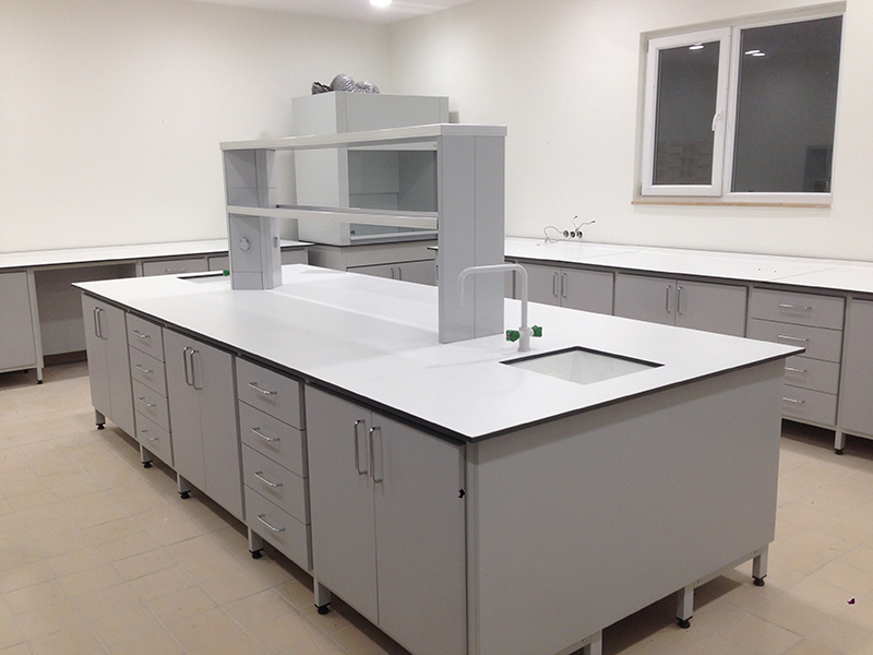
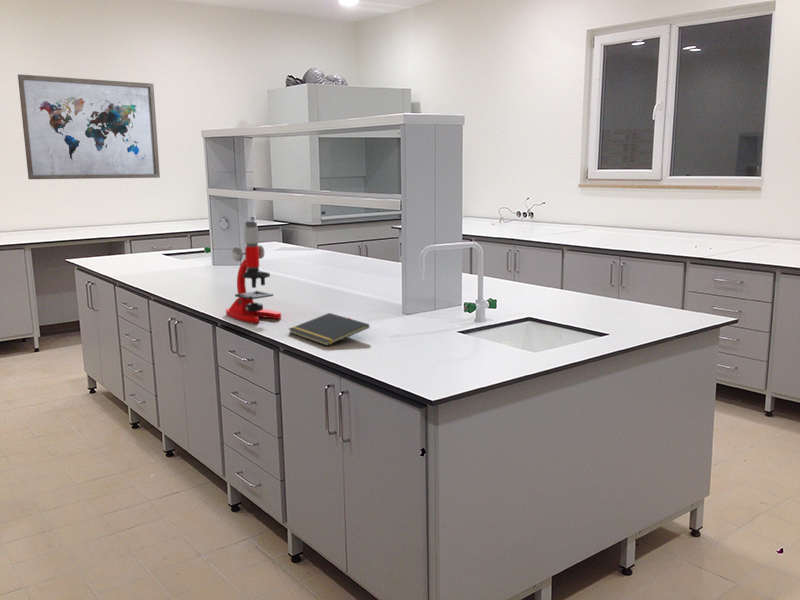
+ wall art (93, 129)
+ microscope (250, 269)
+ notepad (328, 328)
